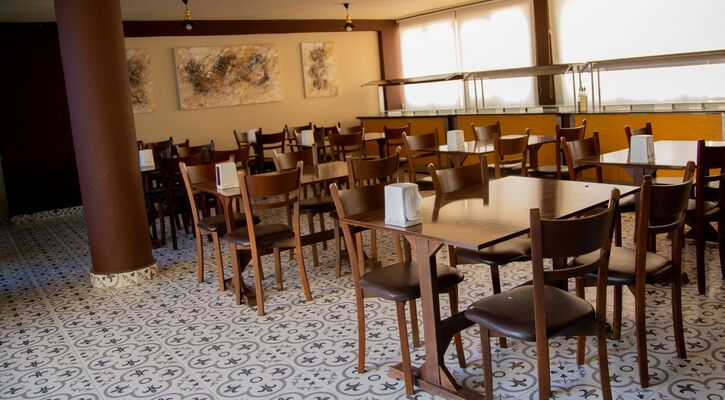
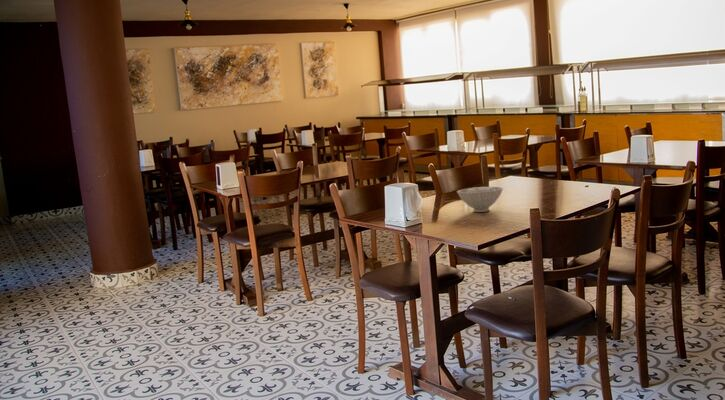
+ bowl (480, 198)
